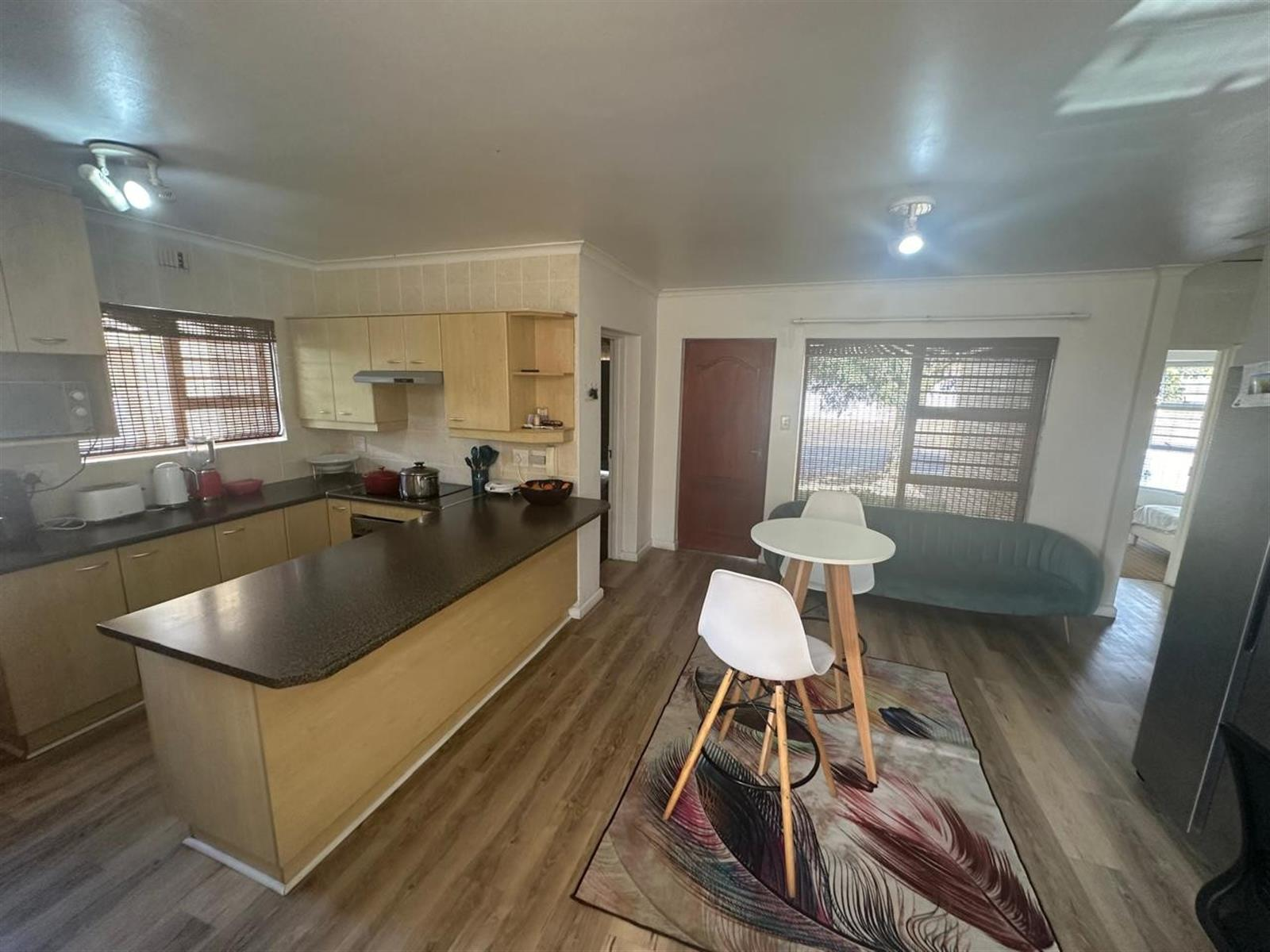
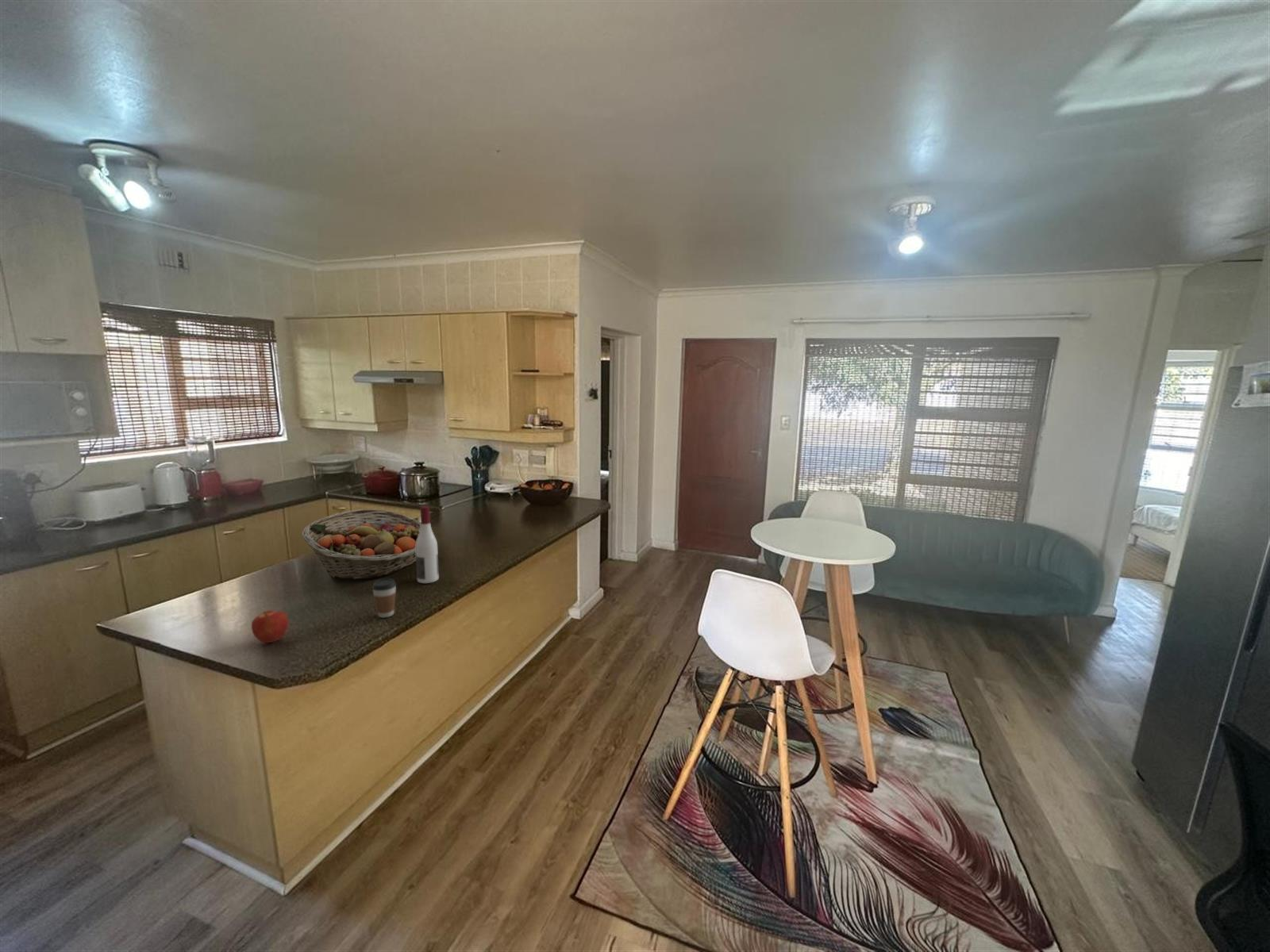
+ apple (270, 625)
+ coffee cup (385, 598)
+ fruit basket (371, 541)
+ alcohol (426, 543)
